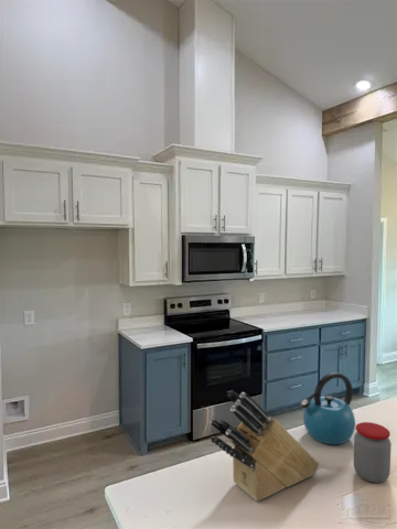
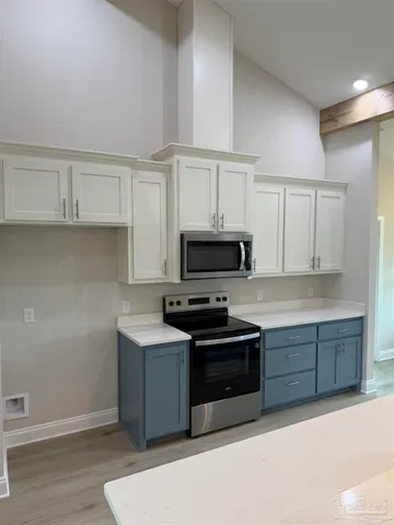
- kettle (326, 404)
- jar (372, 452)
- knife block (266, 433)
